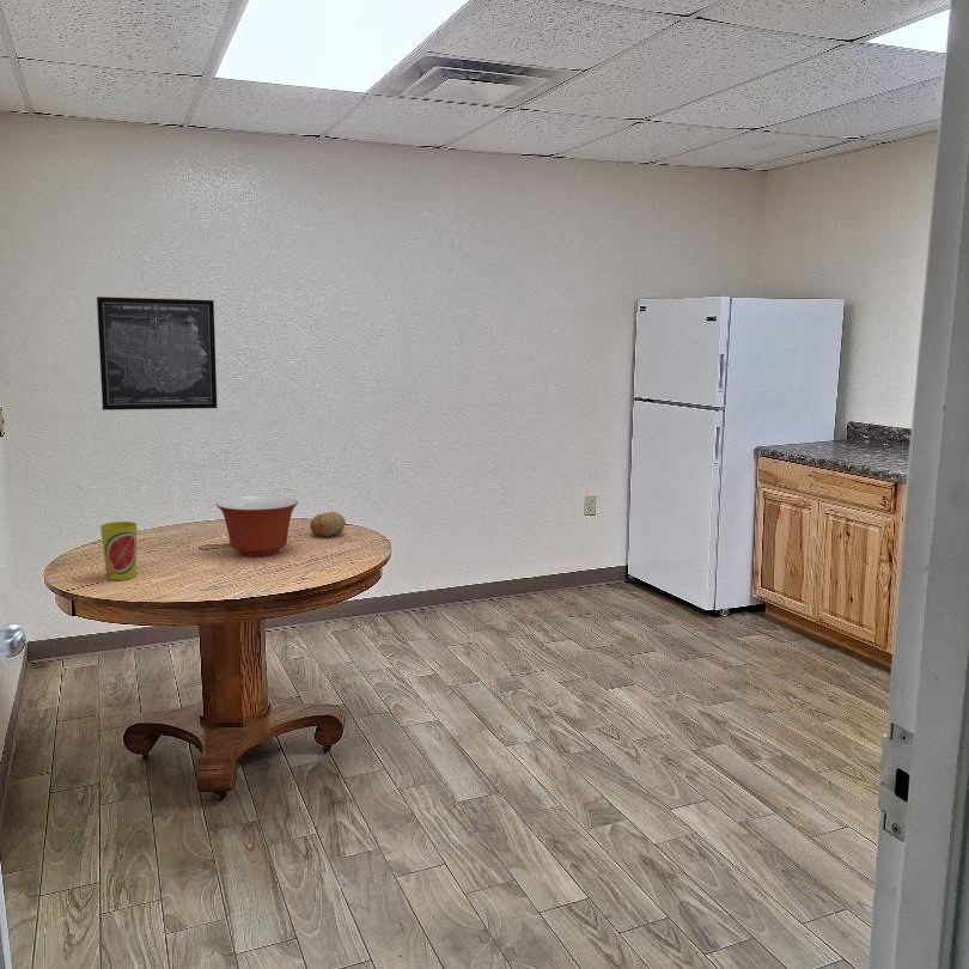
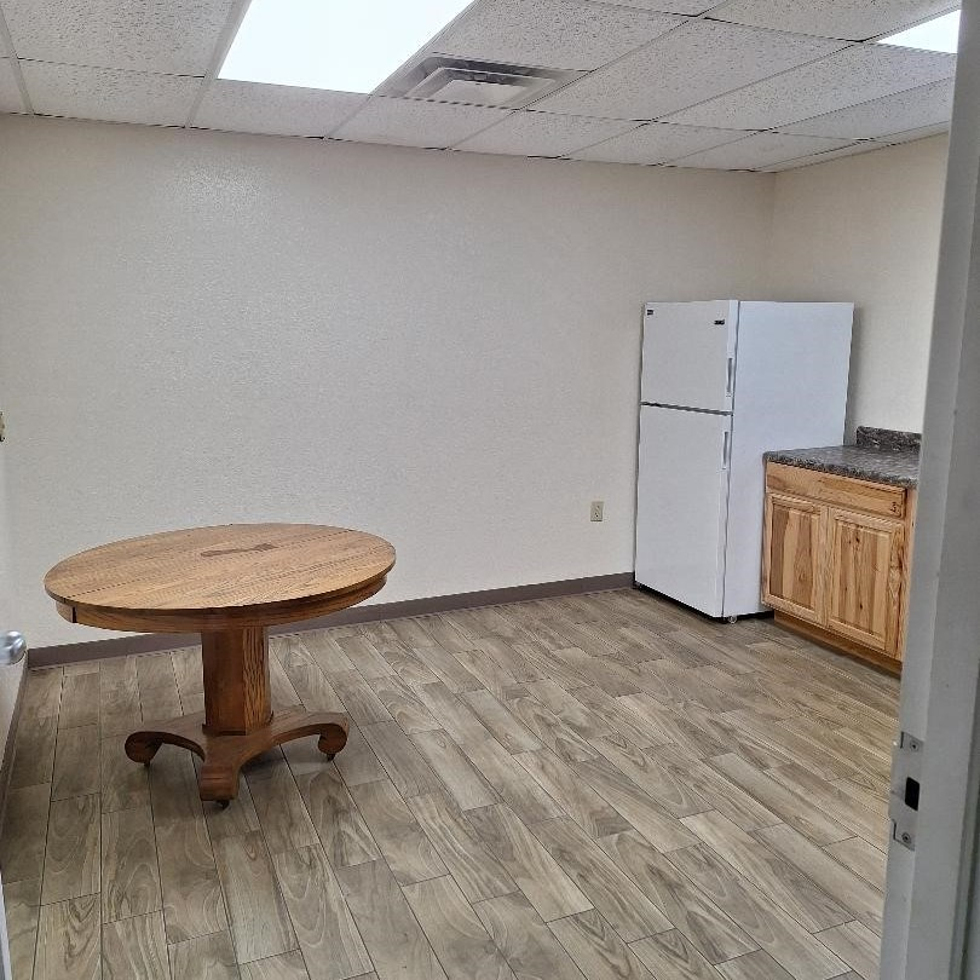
- wall art (158, 354)
- cup (120, 550)
- fruit (328, 523)
- mixing bowl (257, 526)
